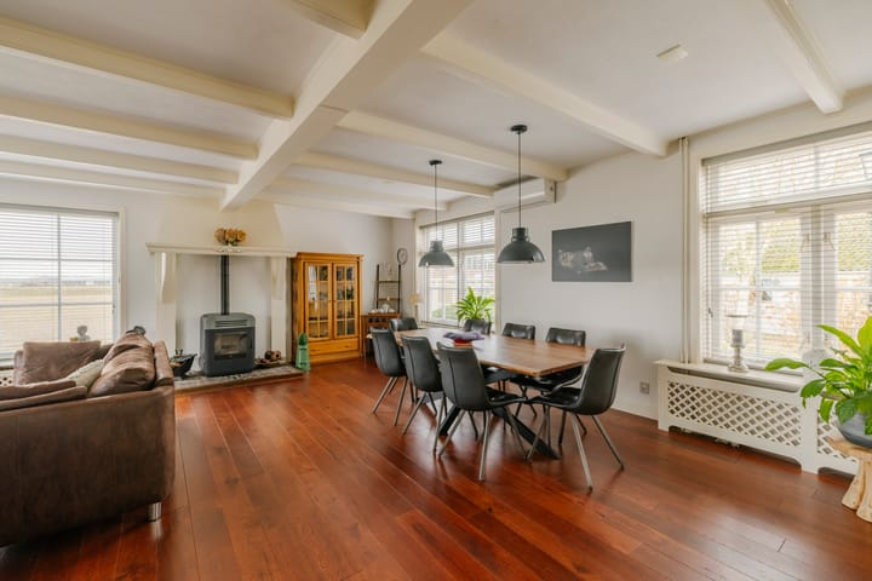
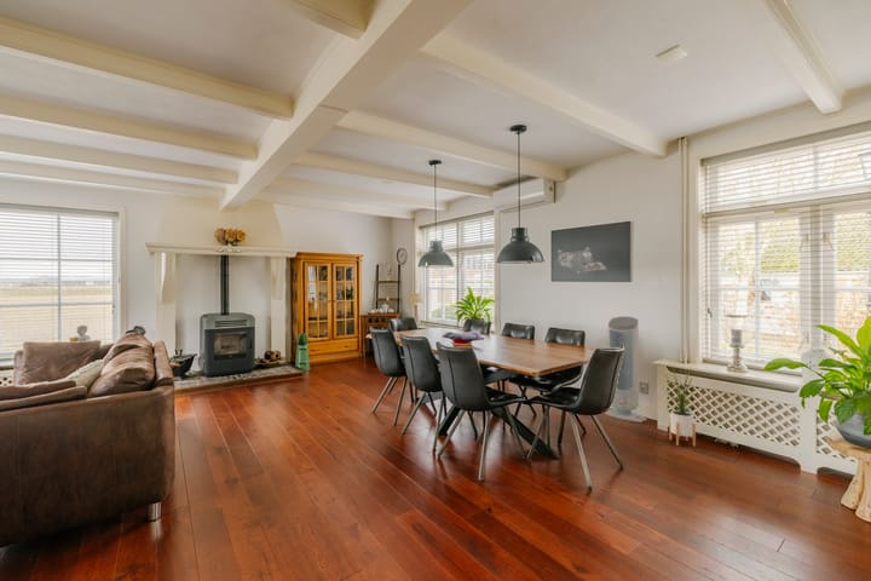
+ air purifier (623, 366)
+ house plant (682, 403)
